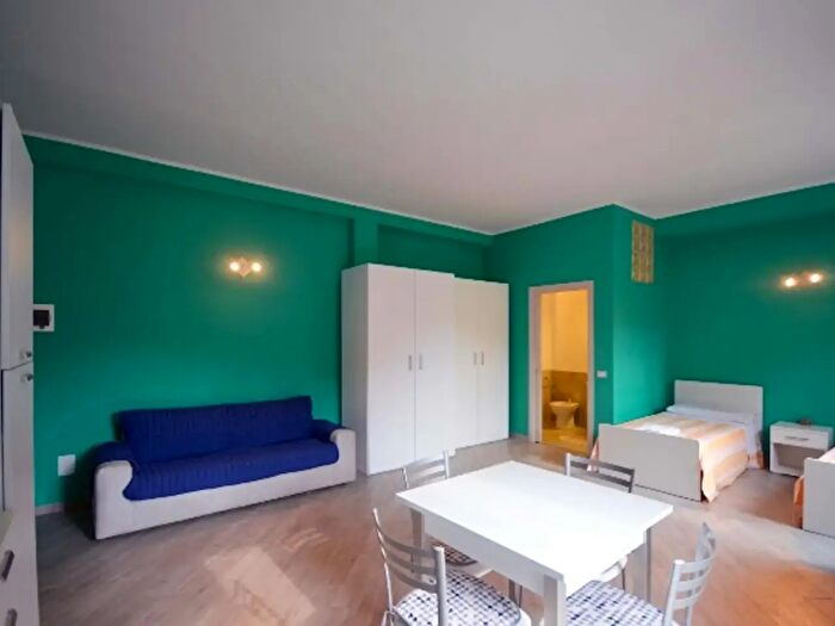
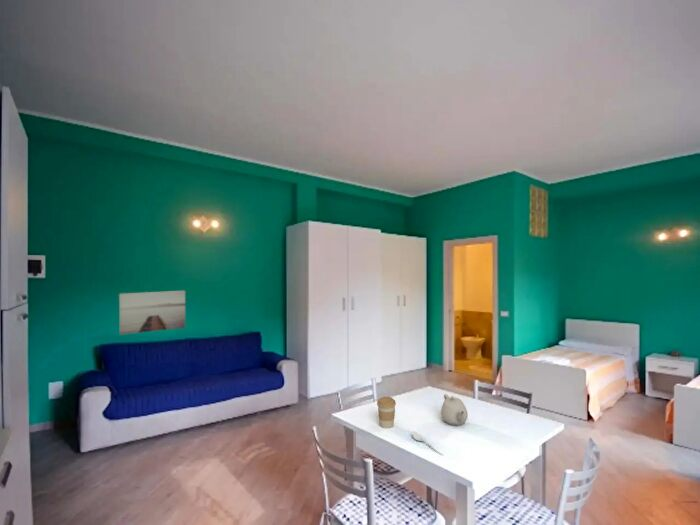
+ coffee cup (386, 411)
+ wall art (153, 311)
+ spoon (427, 443)
+ teapot (455, 409)
